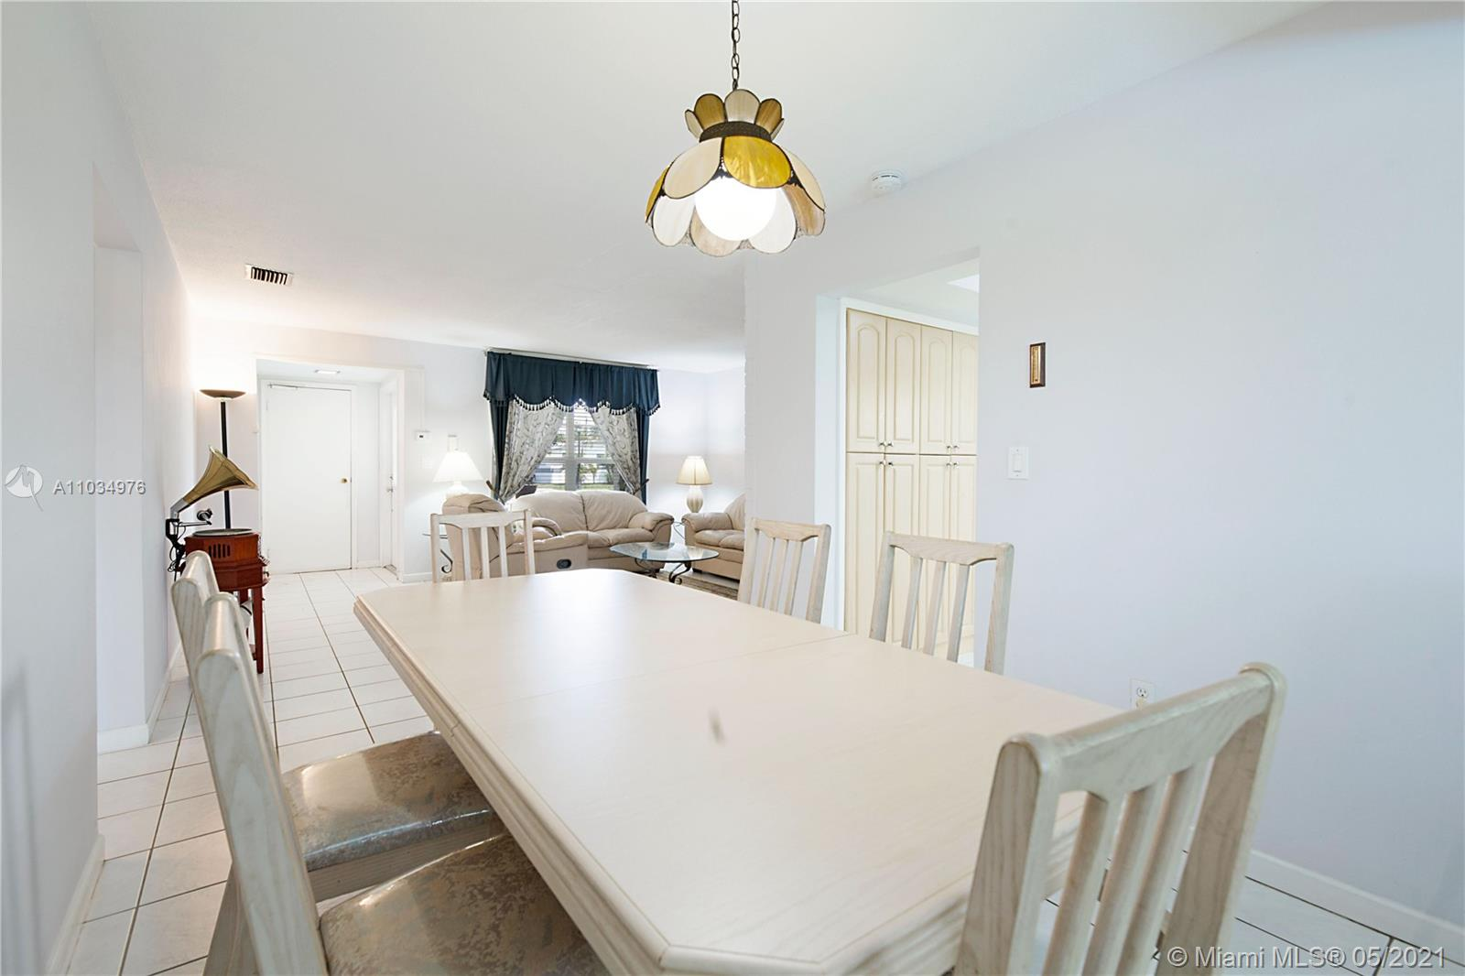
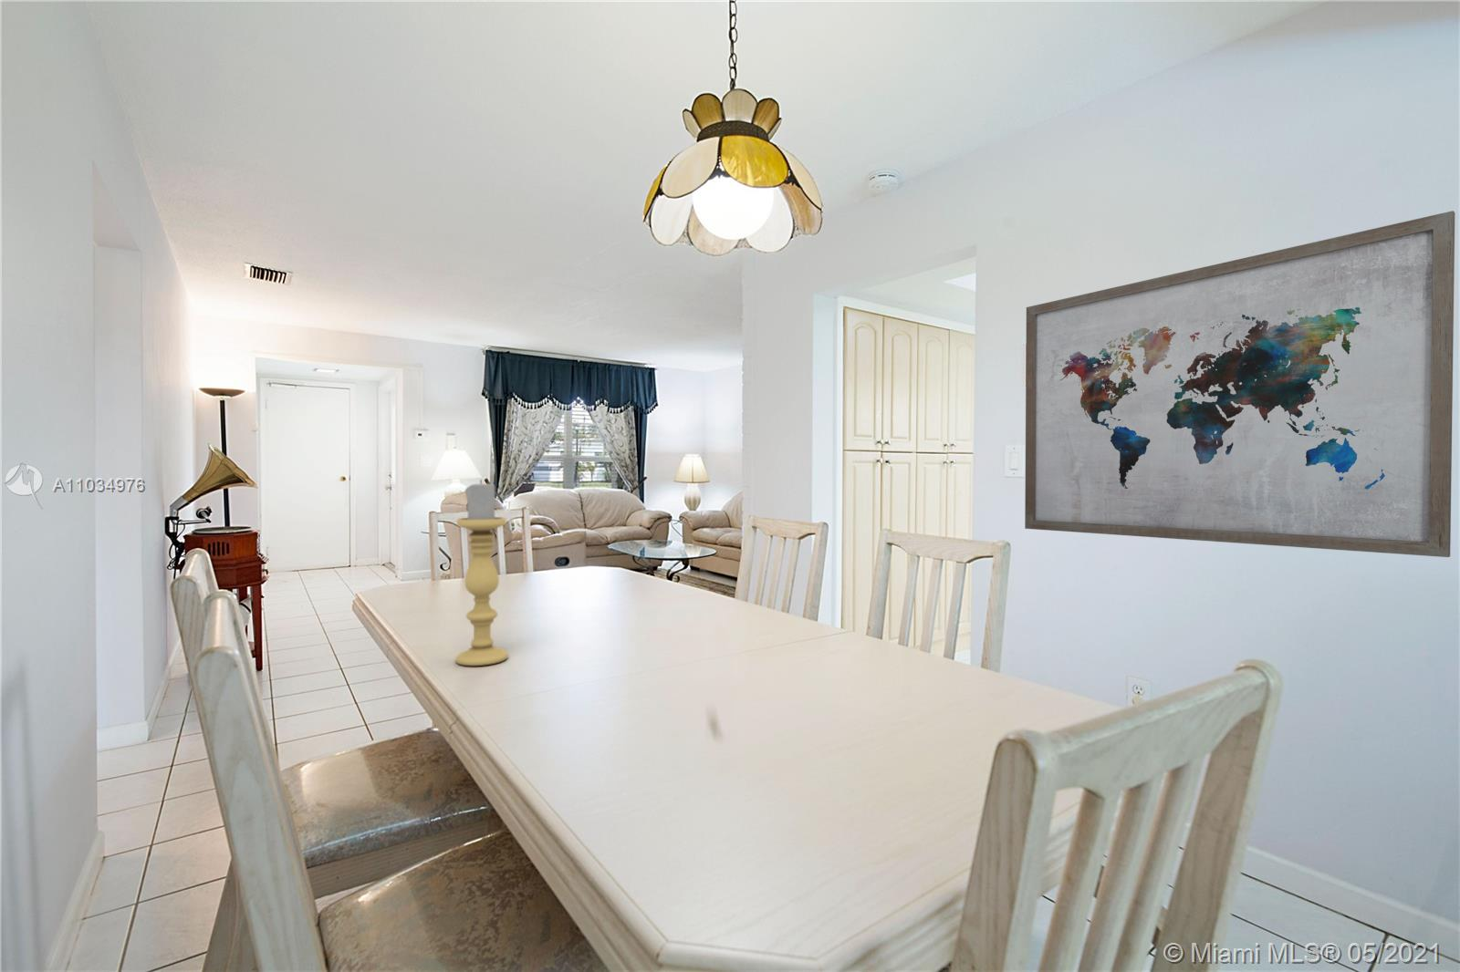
+ wall art (1193, 405)
+ candle holder (482, 568)
